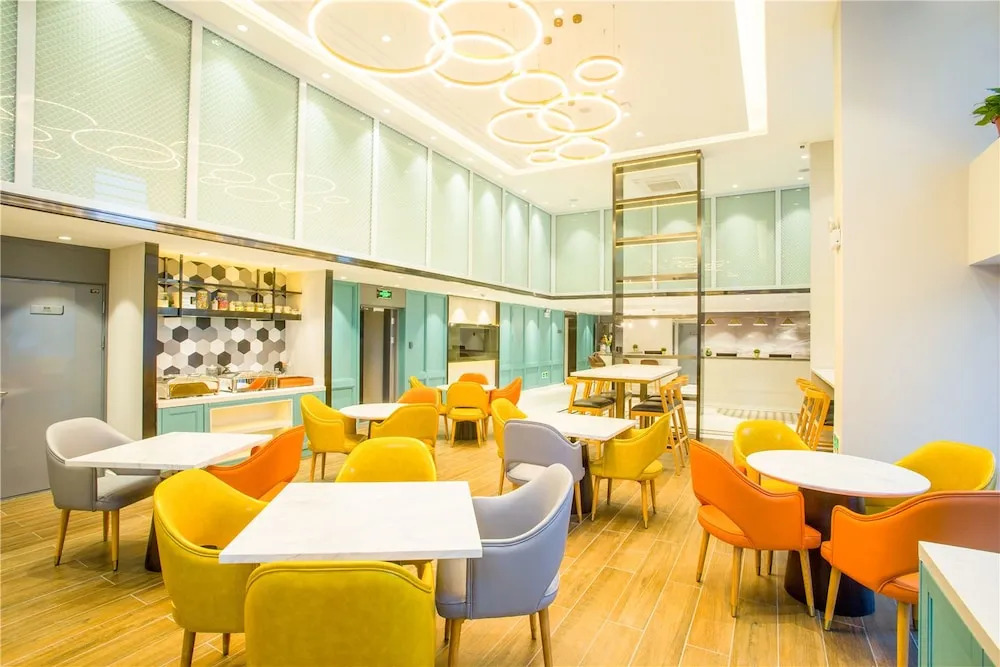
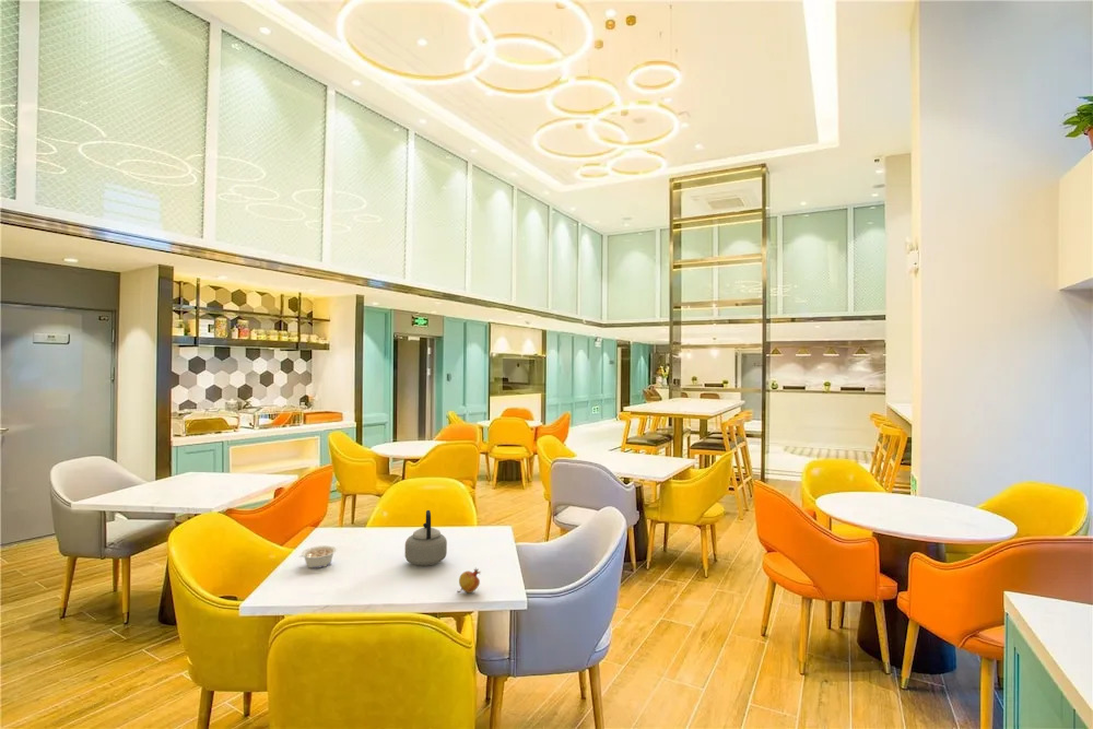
+ fruit (469, 579)
+ teapot (425, 534)
+ legume (318, 556)
